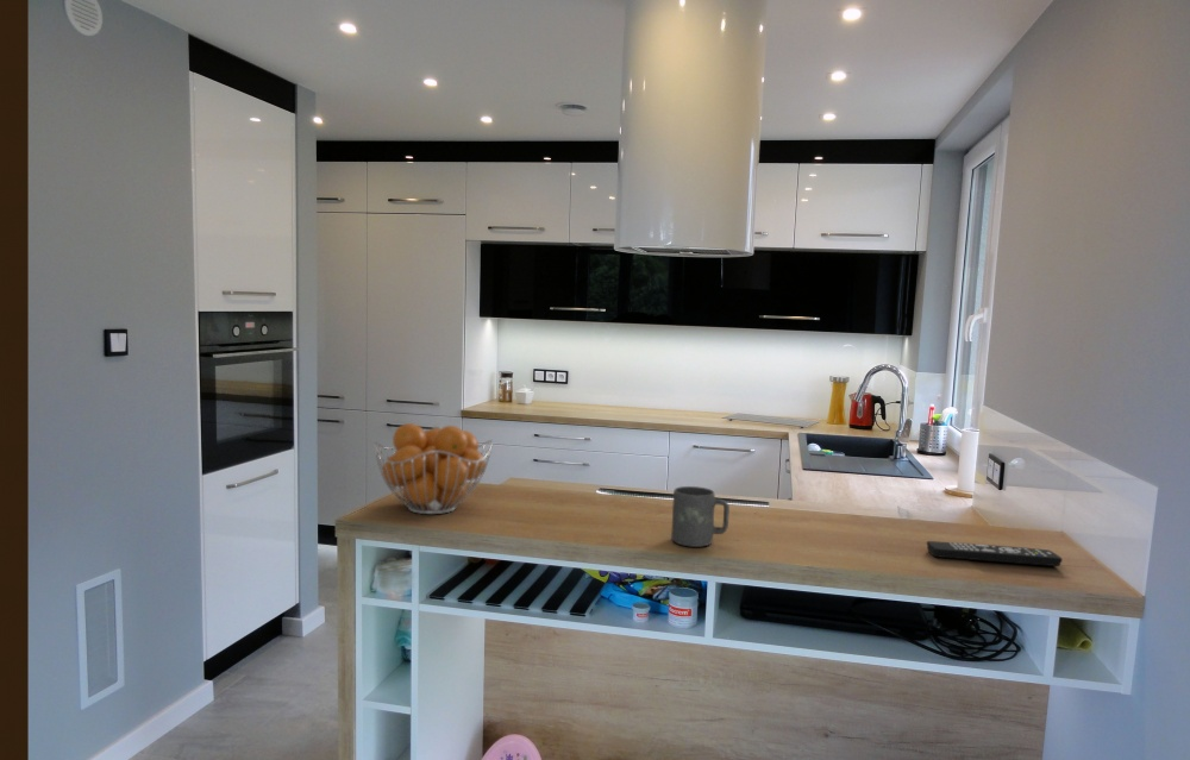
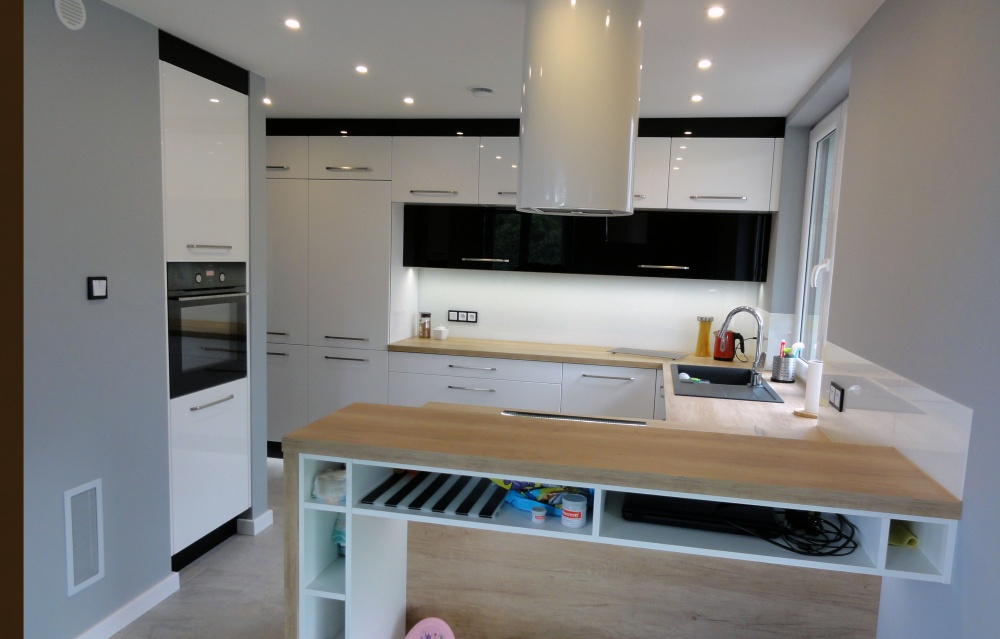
- remote control (991, 553)
- fruit basket (433, 465)
- mug (700, 516)
